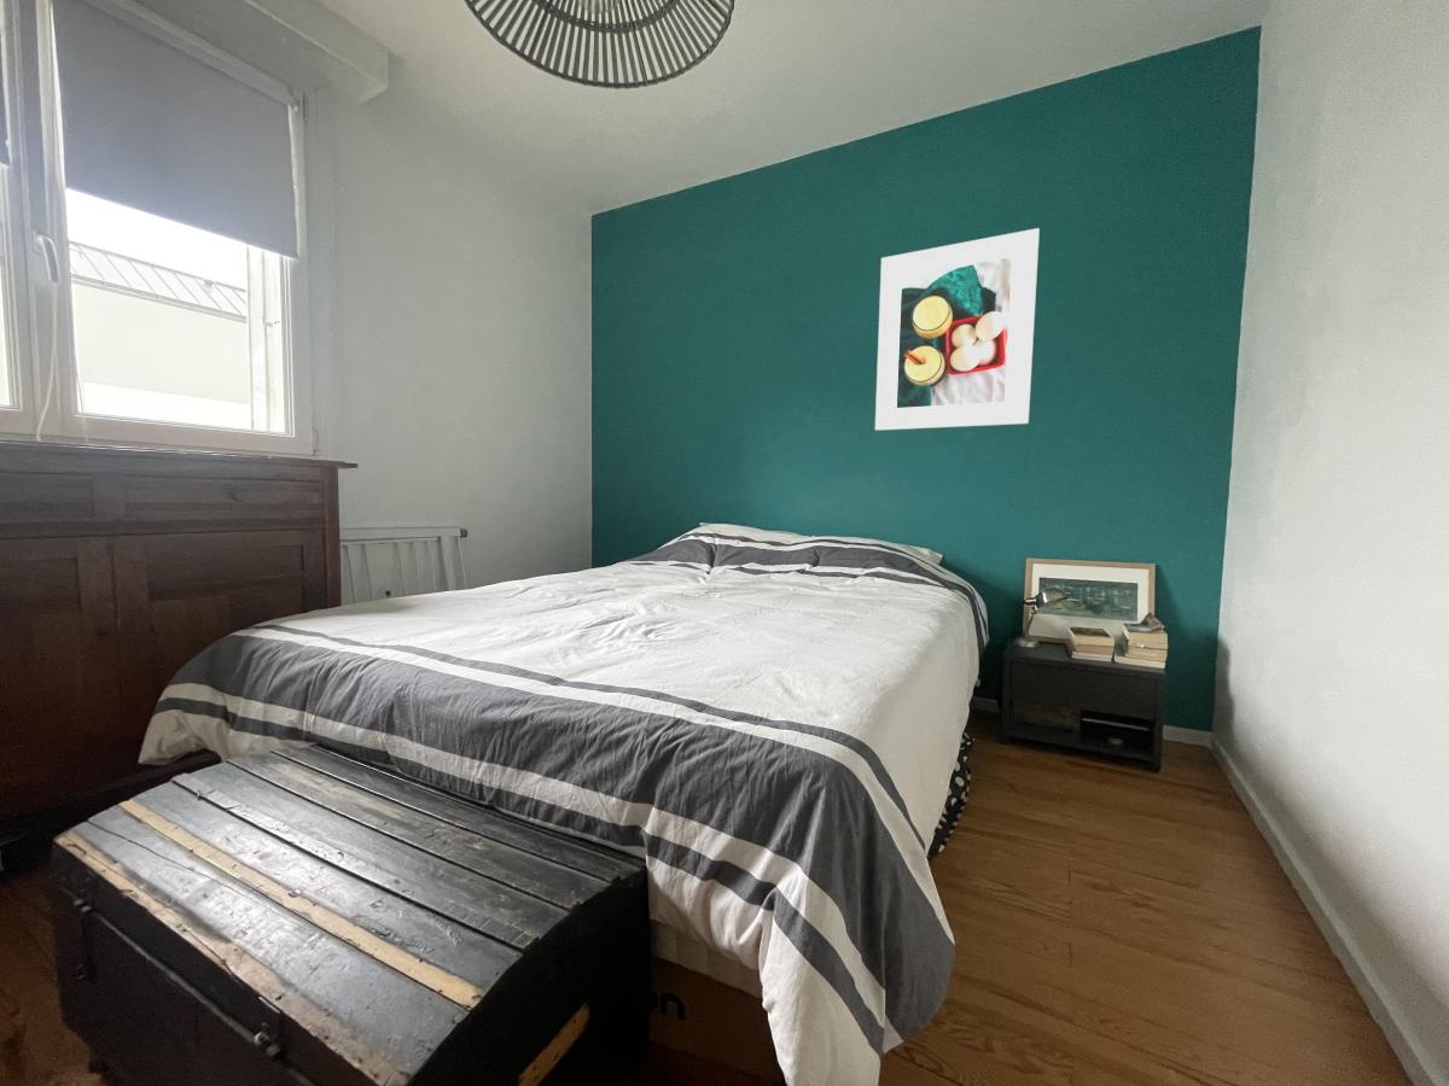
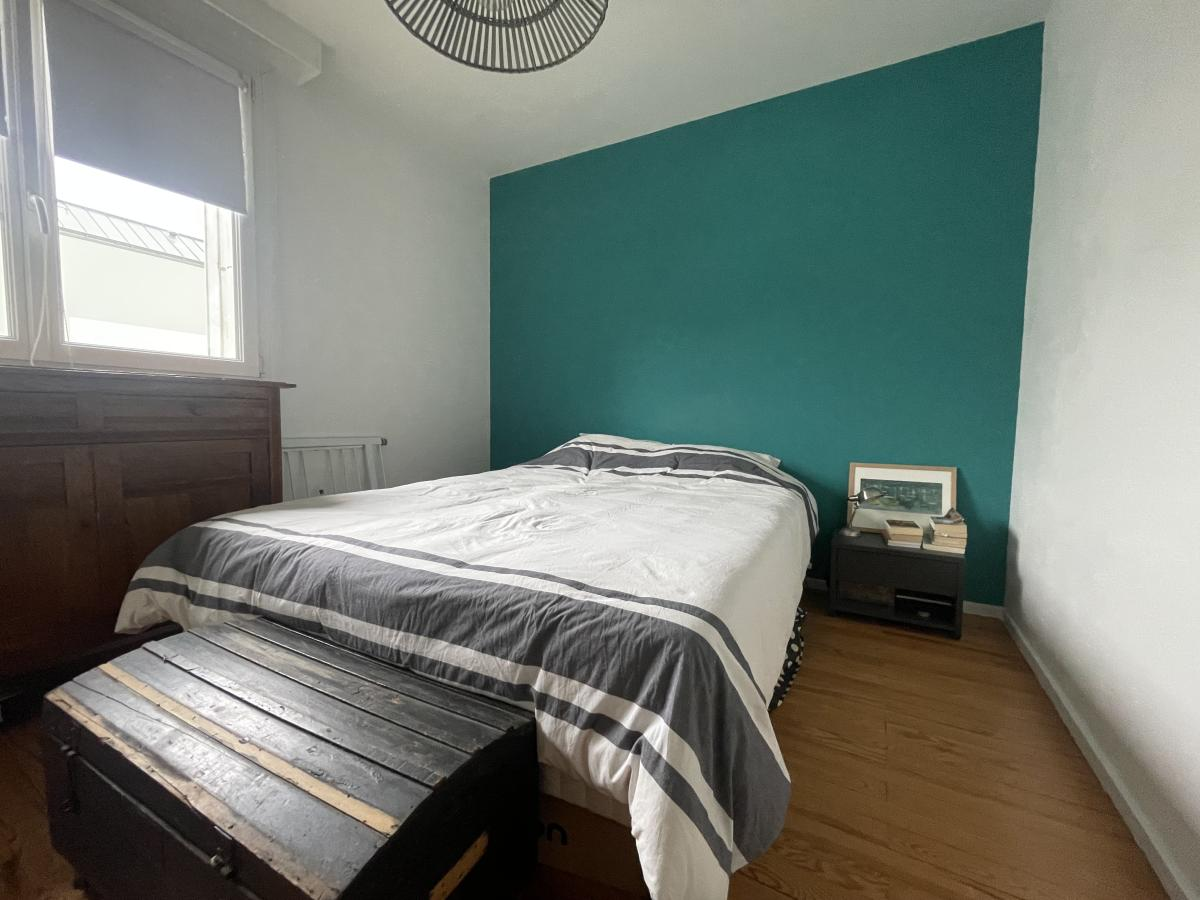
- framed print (950, 337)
